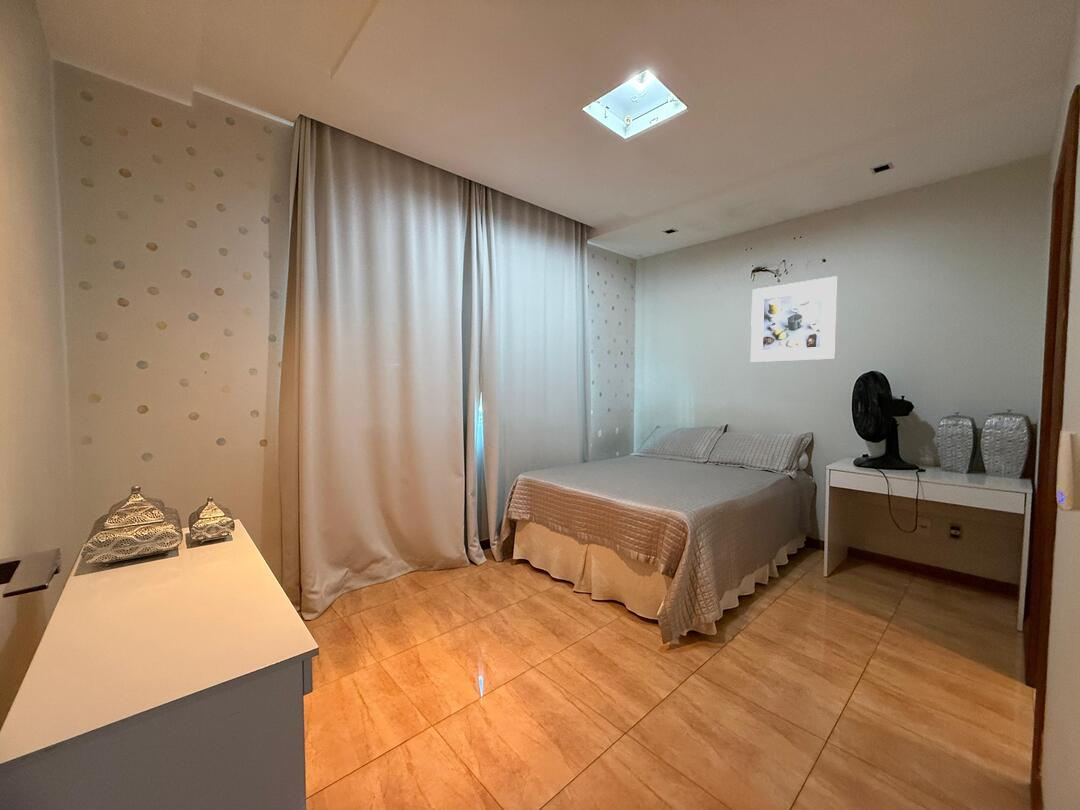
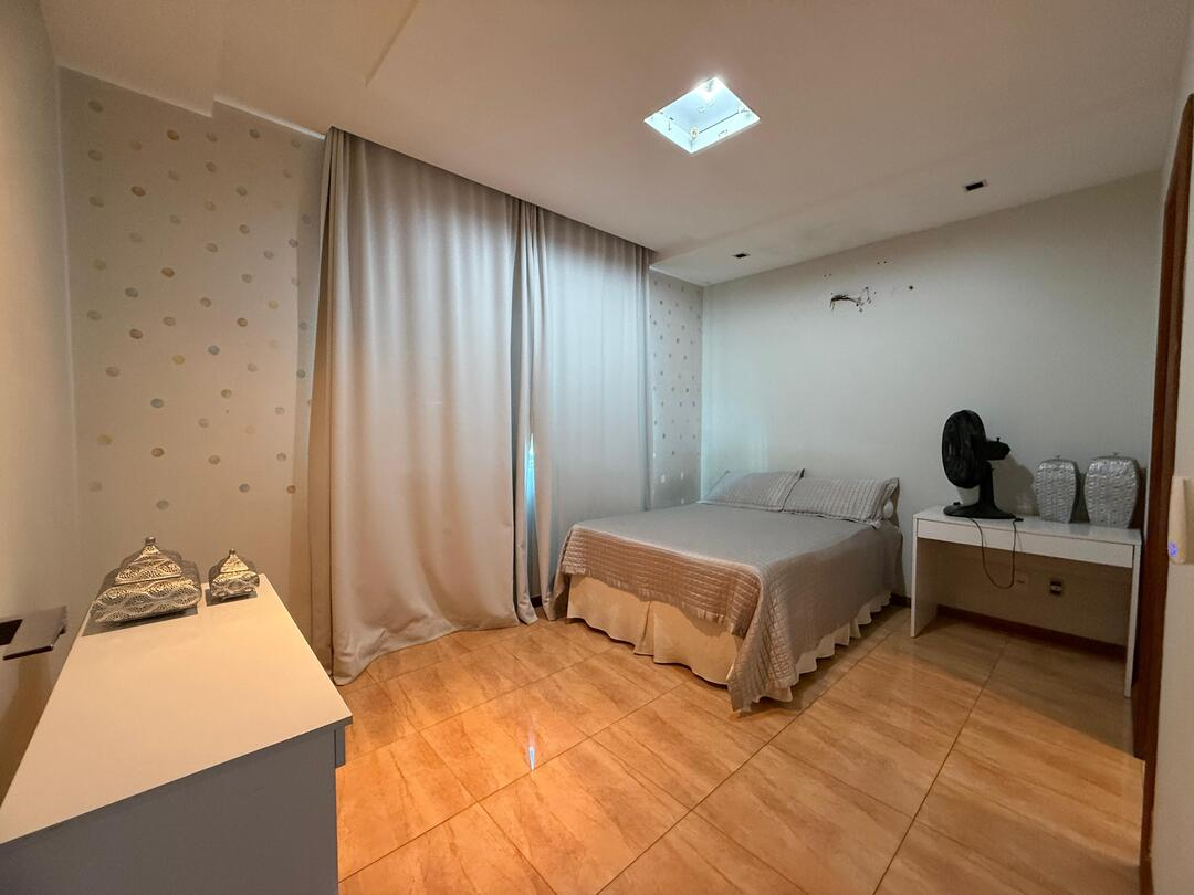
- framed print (791, 322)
